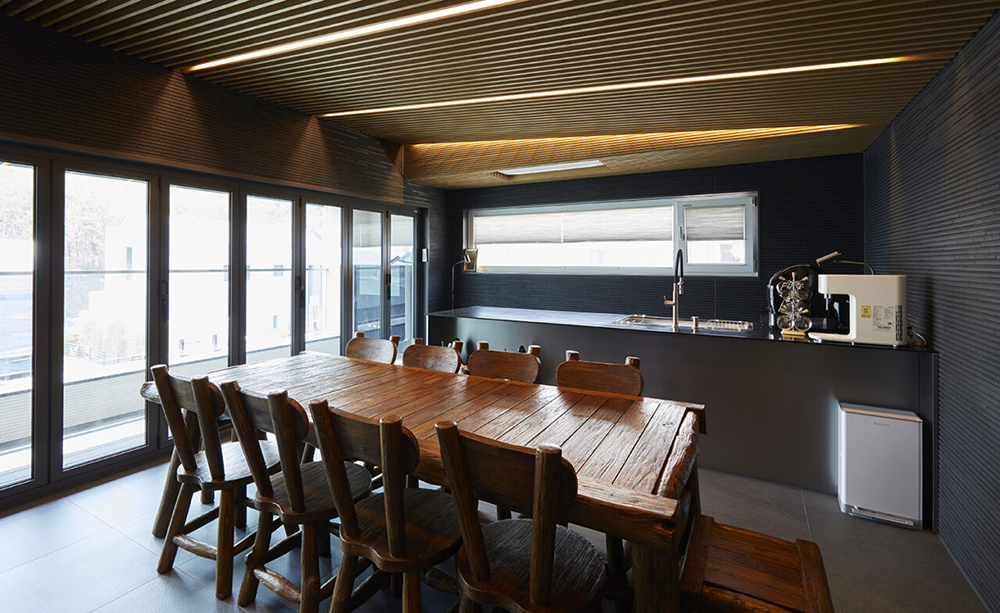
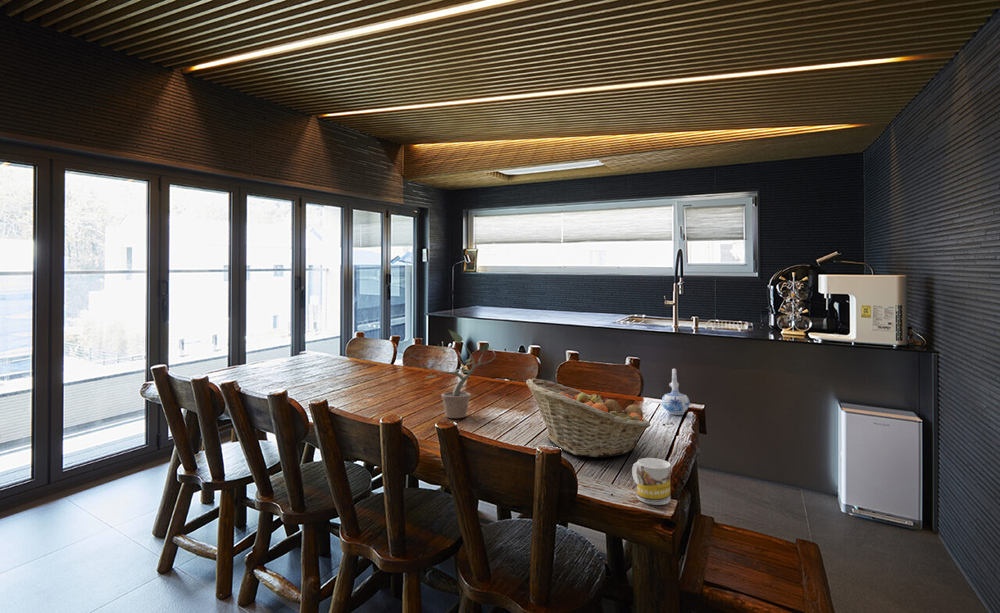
+ fruit basket (584, 412)
+ potted plant (461, 374)
+ ceramic pitcher (675, 391)
+ mug (649, 478)
